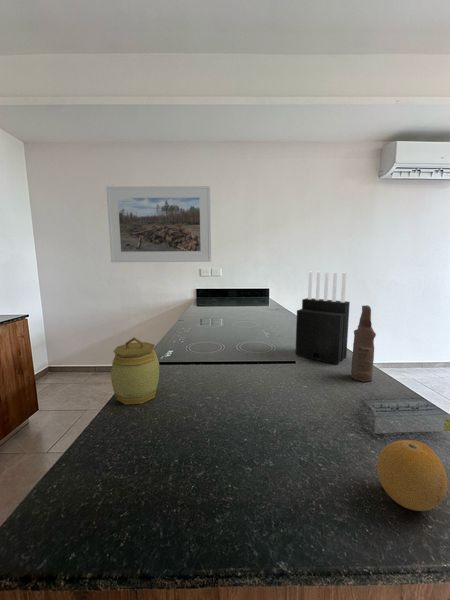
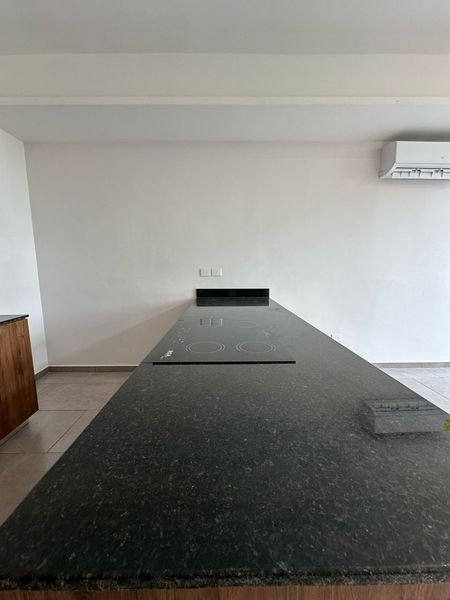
- knife block (321, 315)
- bottle (363, 342)
- fruit (410, 472)
- jar (135, 366)
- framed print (159, 225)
